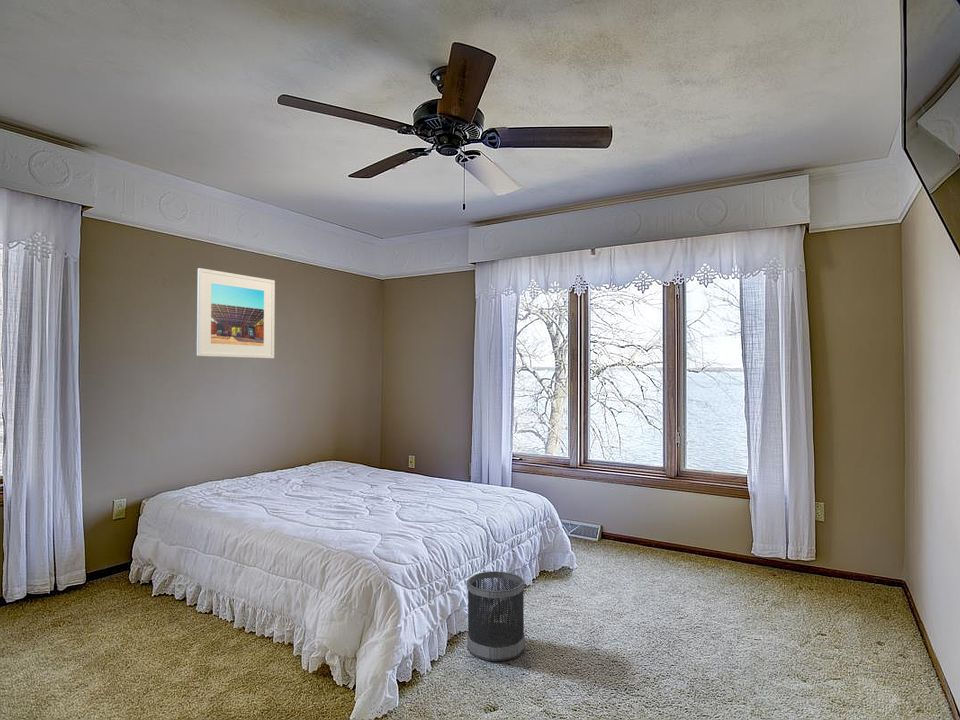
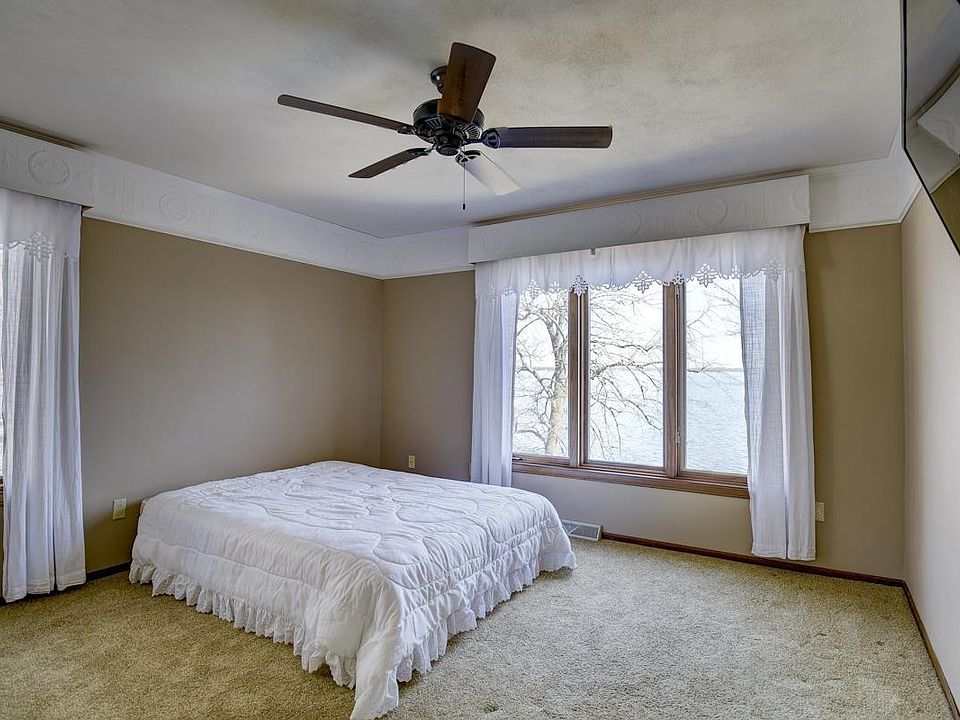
- wastebasket (495, 613)
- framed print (238, 315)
